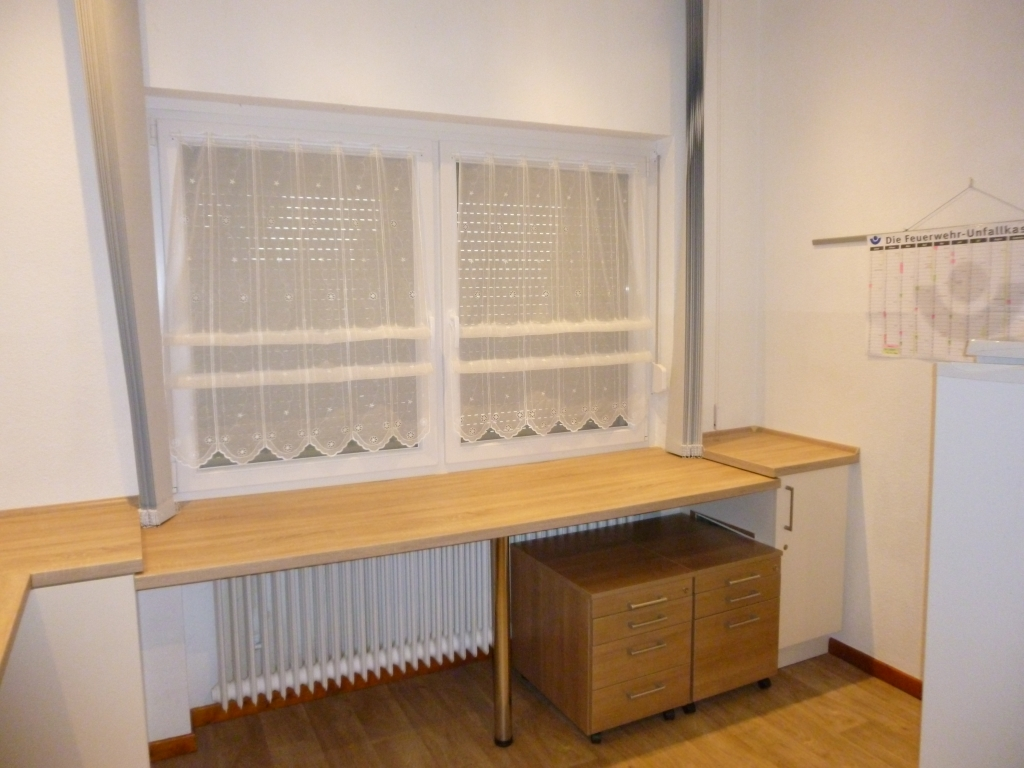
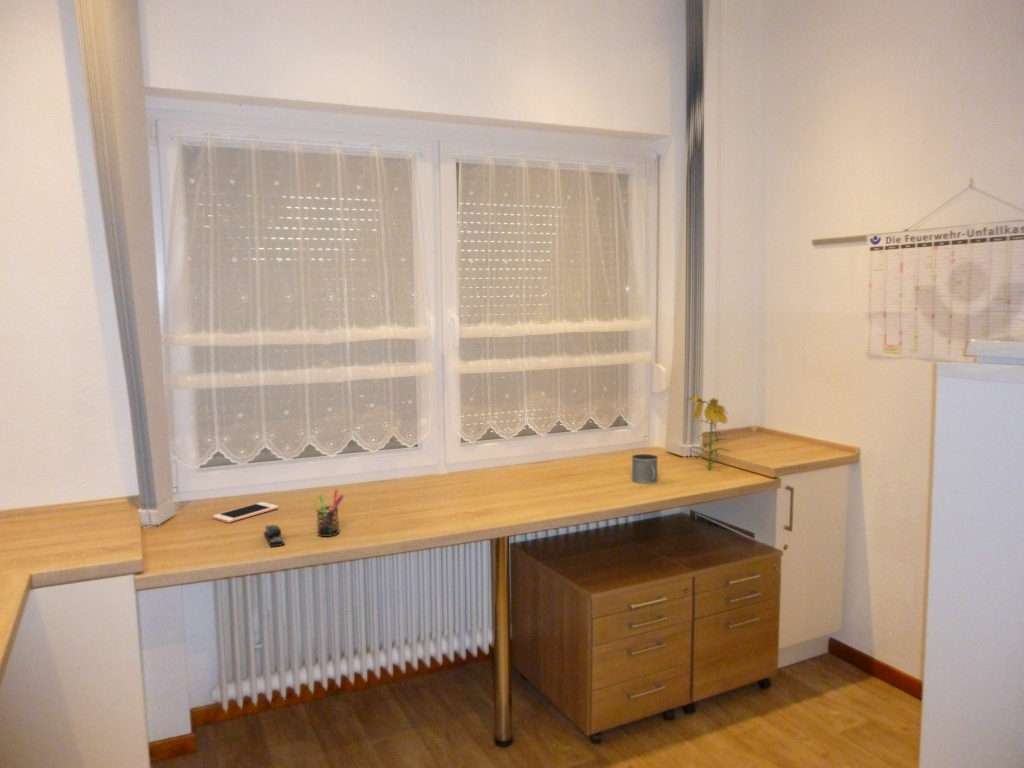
+ pen holder (327, 512)
+ cell phone (246, 511)
+ stapler (273, 532)
+ flower (707, 432)
+ mug (646, 469)
